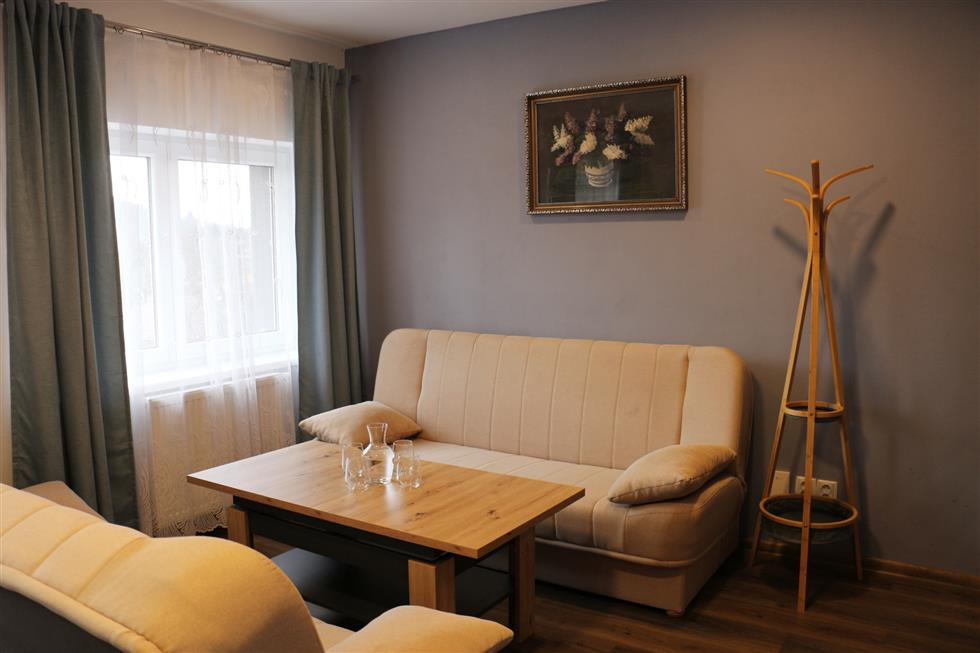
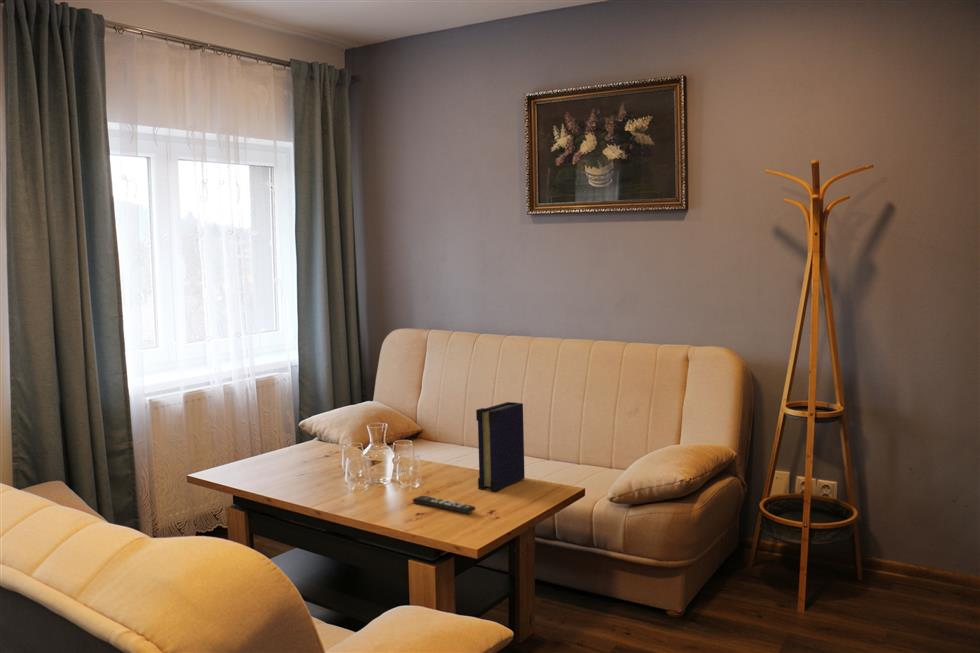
+ remote control (443, 504)
+ book (498, 444)
